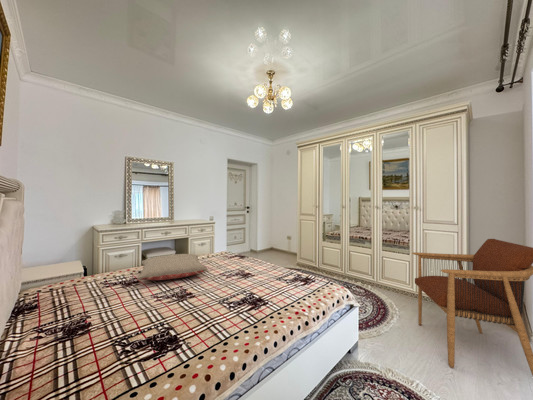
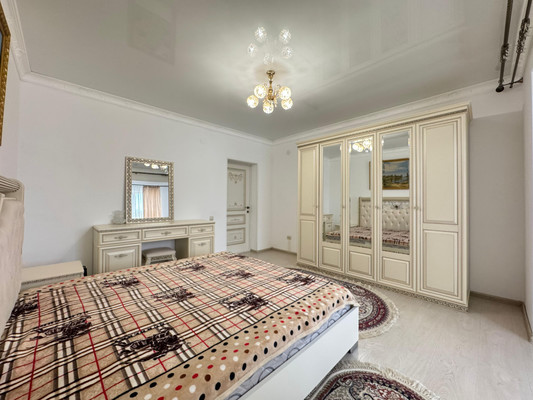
- pillow (172, 265)
- armchair (471, 294)
